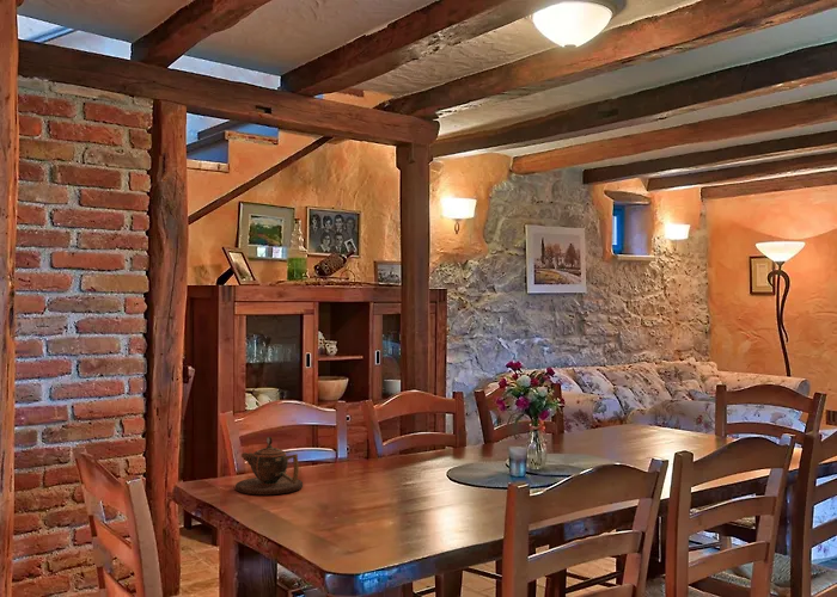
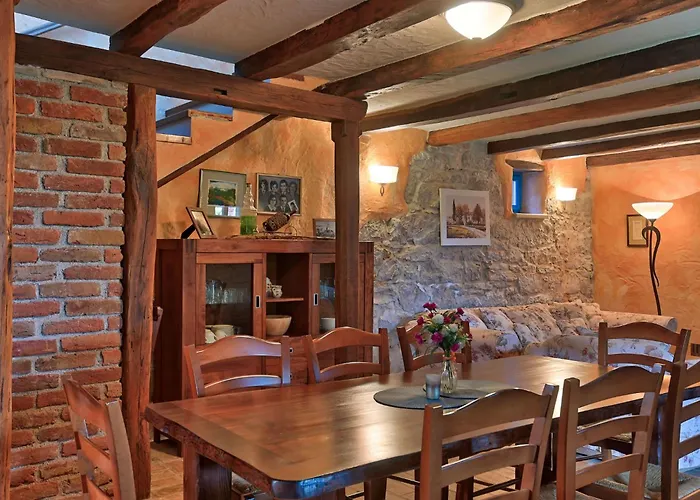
- teapot (269, 461)
